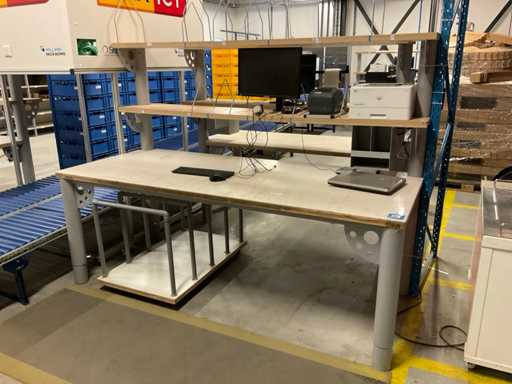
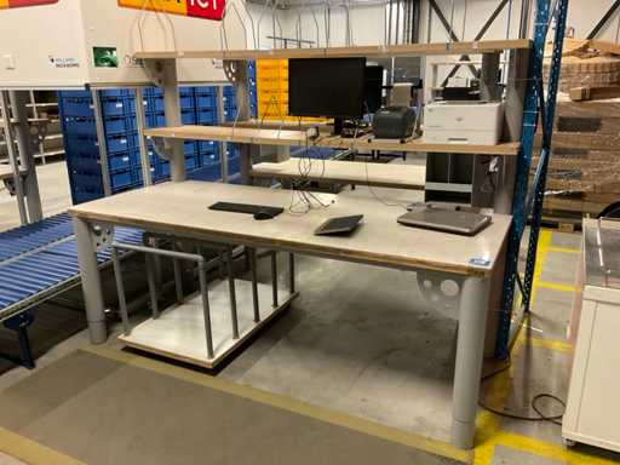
+ notepad (339, 224)
